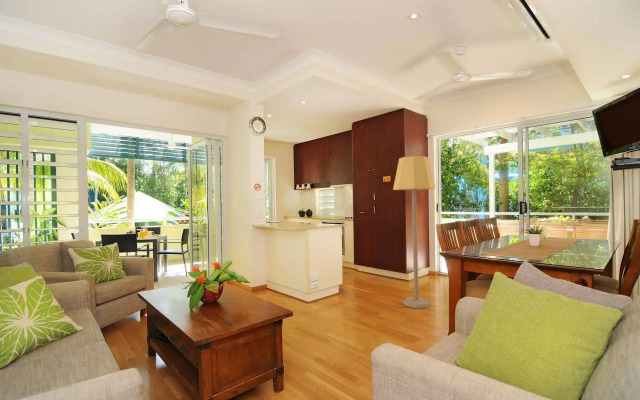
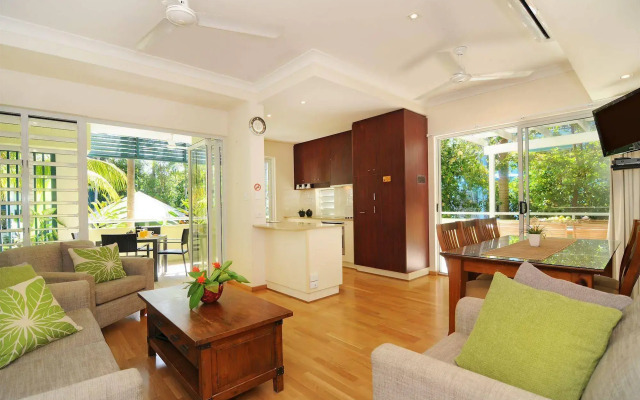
- lamp (414, 230)
